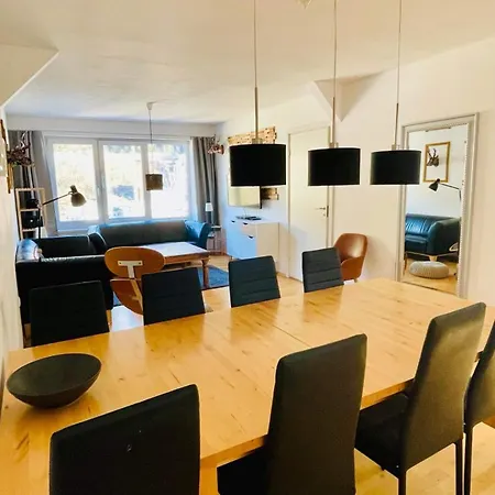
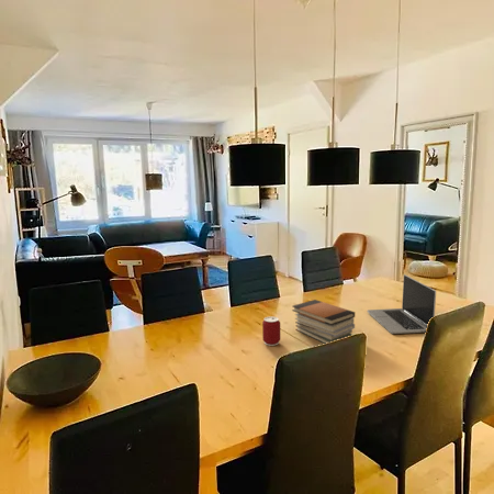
+ can (271, 330)
+ laptop (402, 302)
+ book stack (323, 322)
